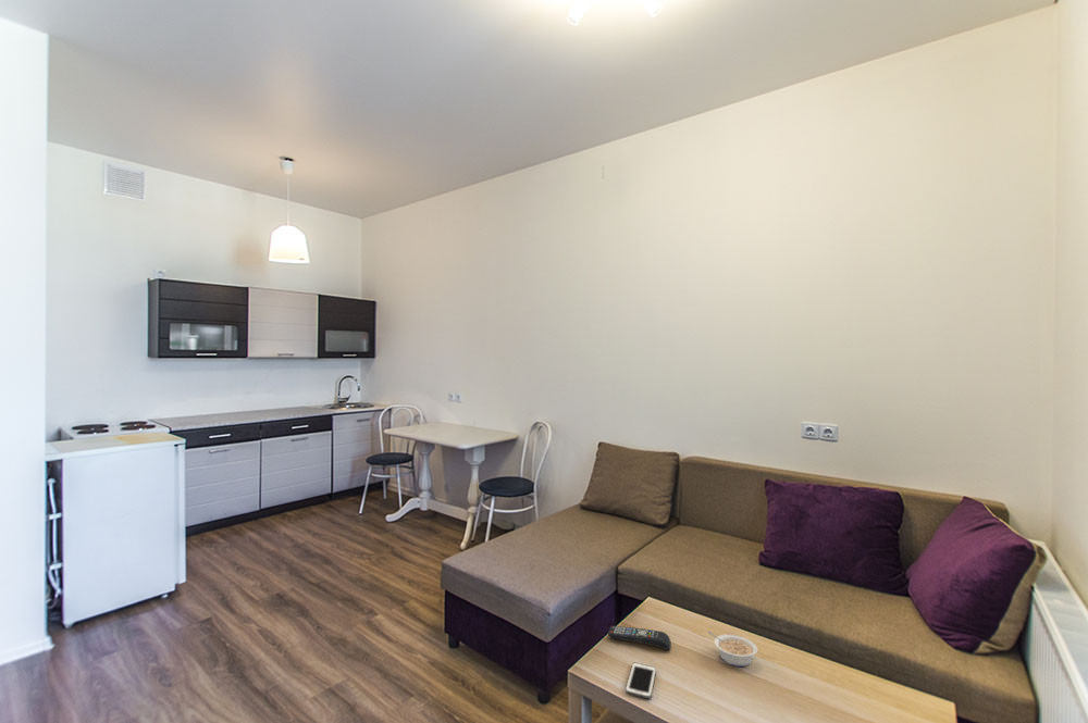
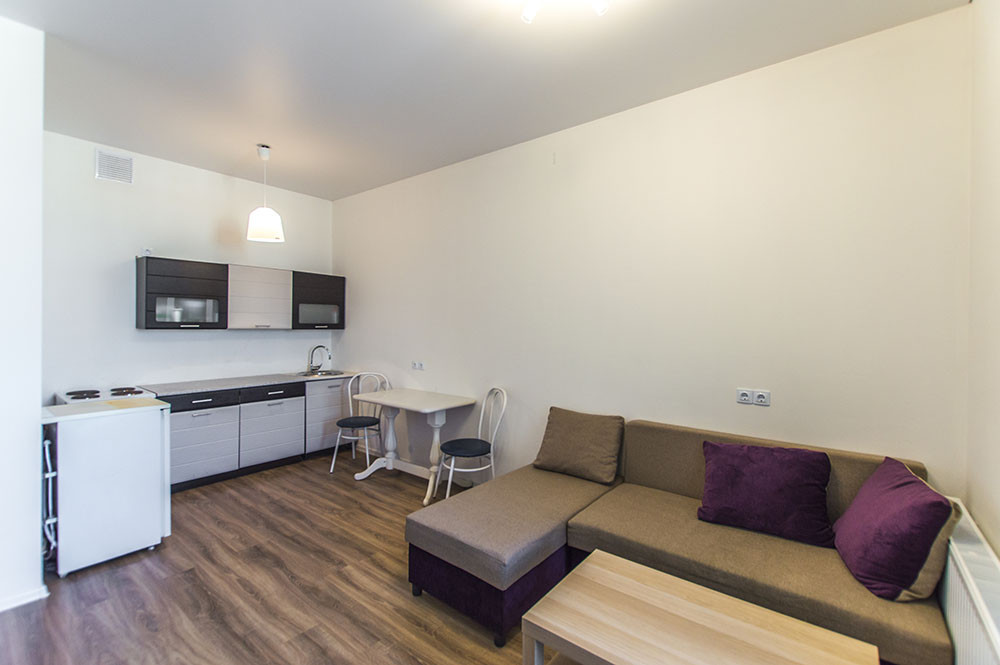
- remote control (639, 636)
- legume (733, 650)
- cell phone (641, 680)
